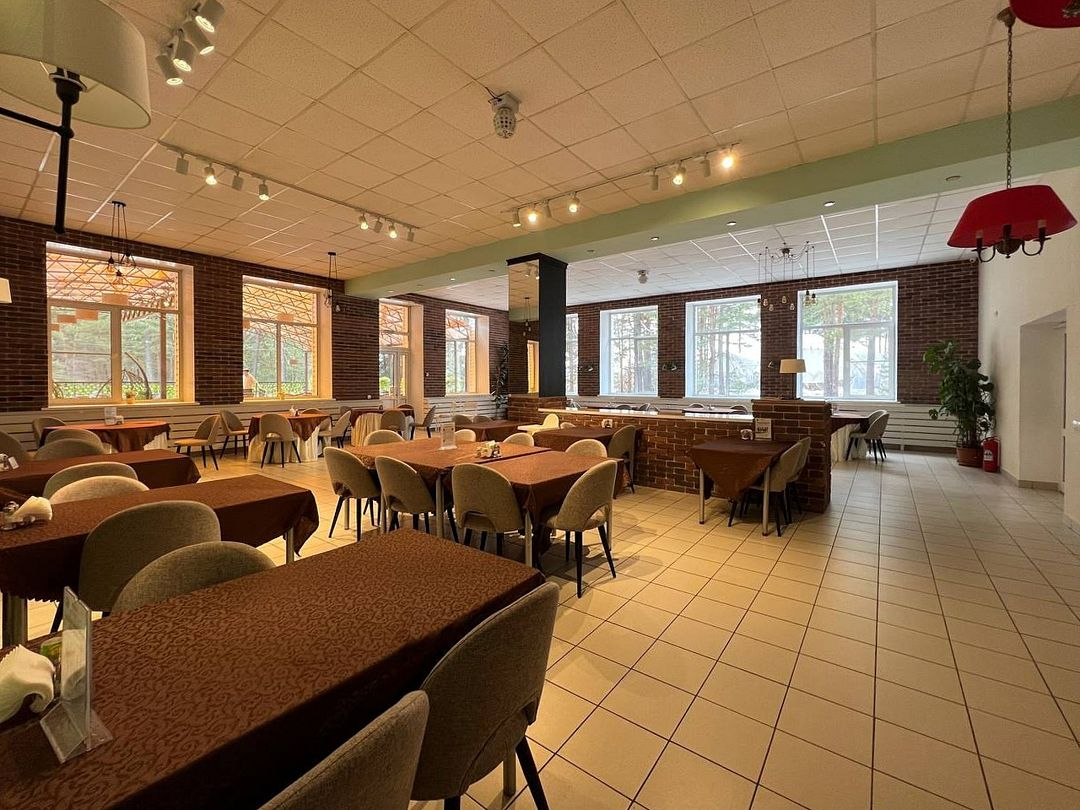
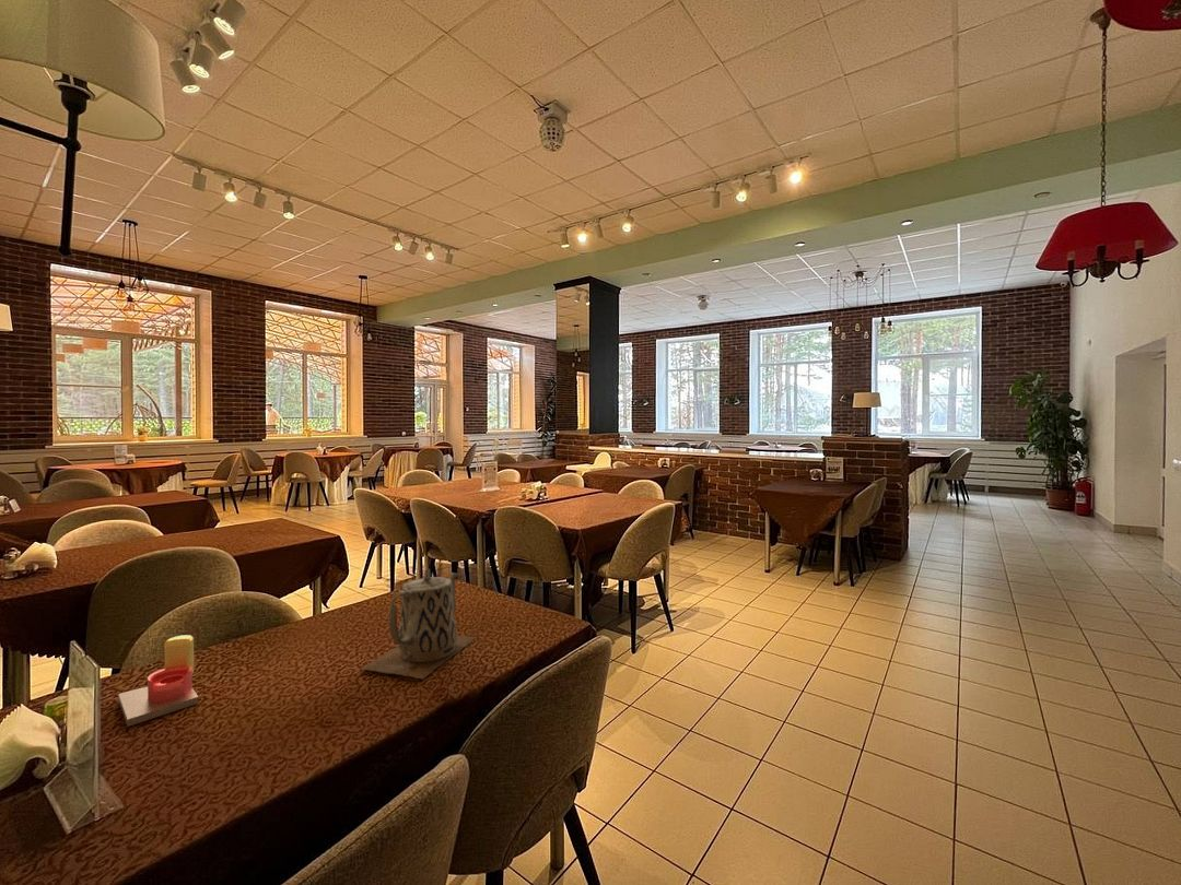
+ candle (161, 674)
+ teapot (422, 610)
